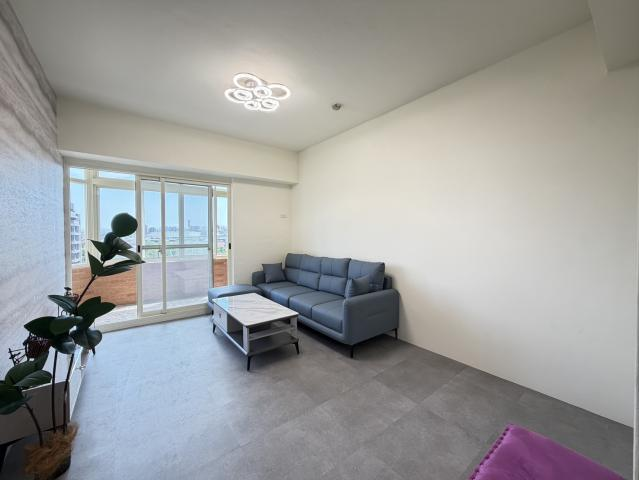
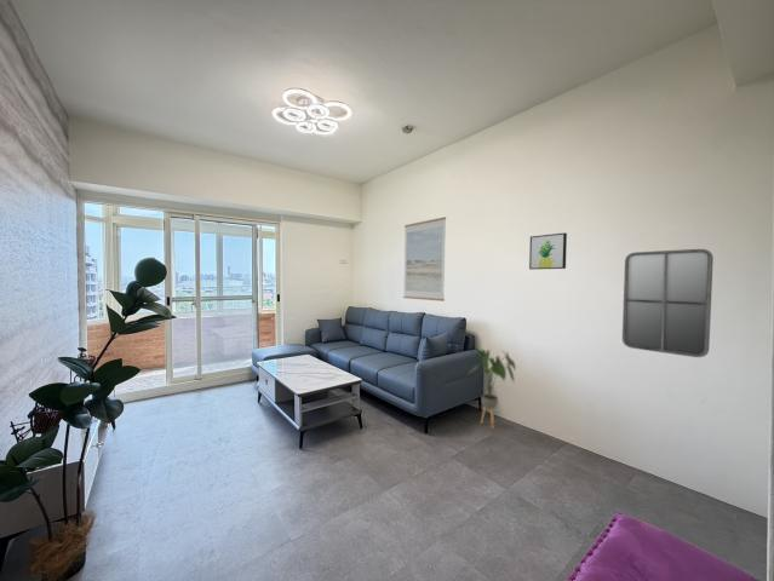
+ wall art (423, 260)
+ home mirror (664, 301)
+ house plant (492, 386)
+ wall art (546, 252)
